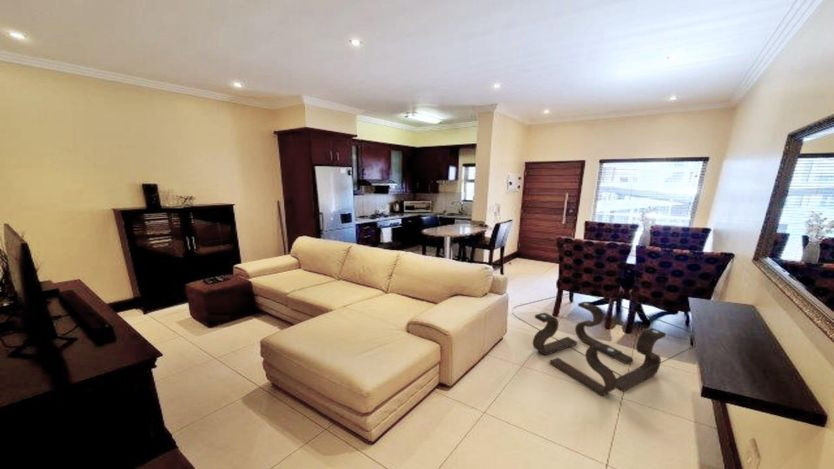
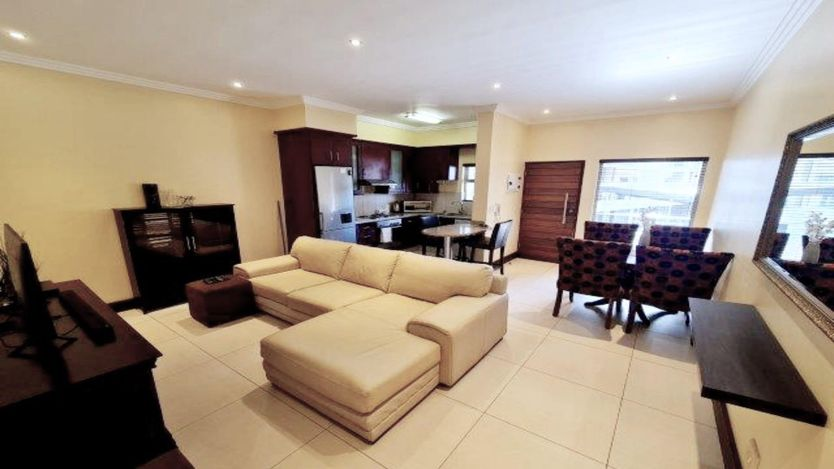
- coffee table (594, 342)
